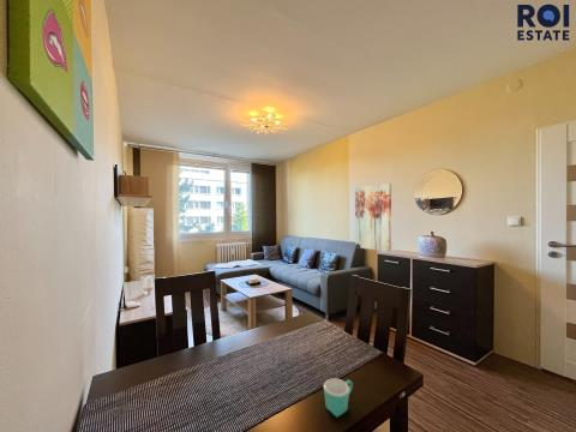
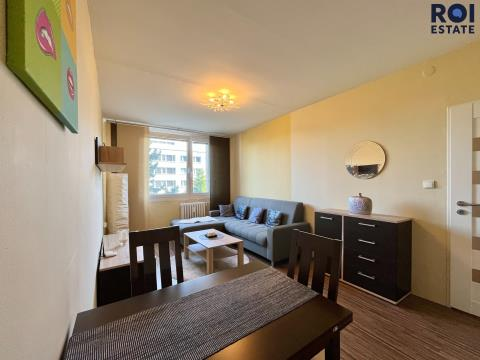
- wall art (372, 217)
- mug (340, 395)
